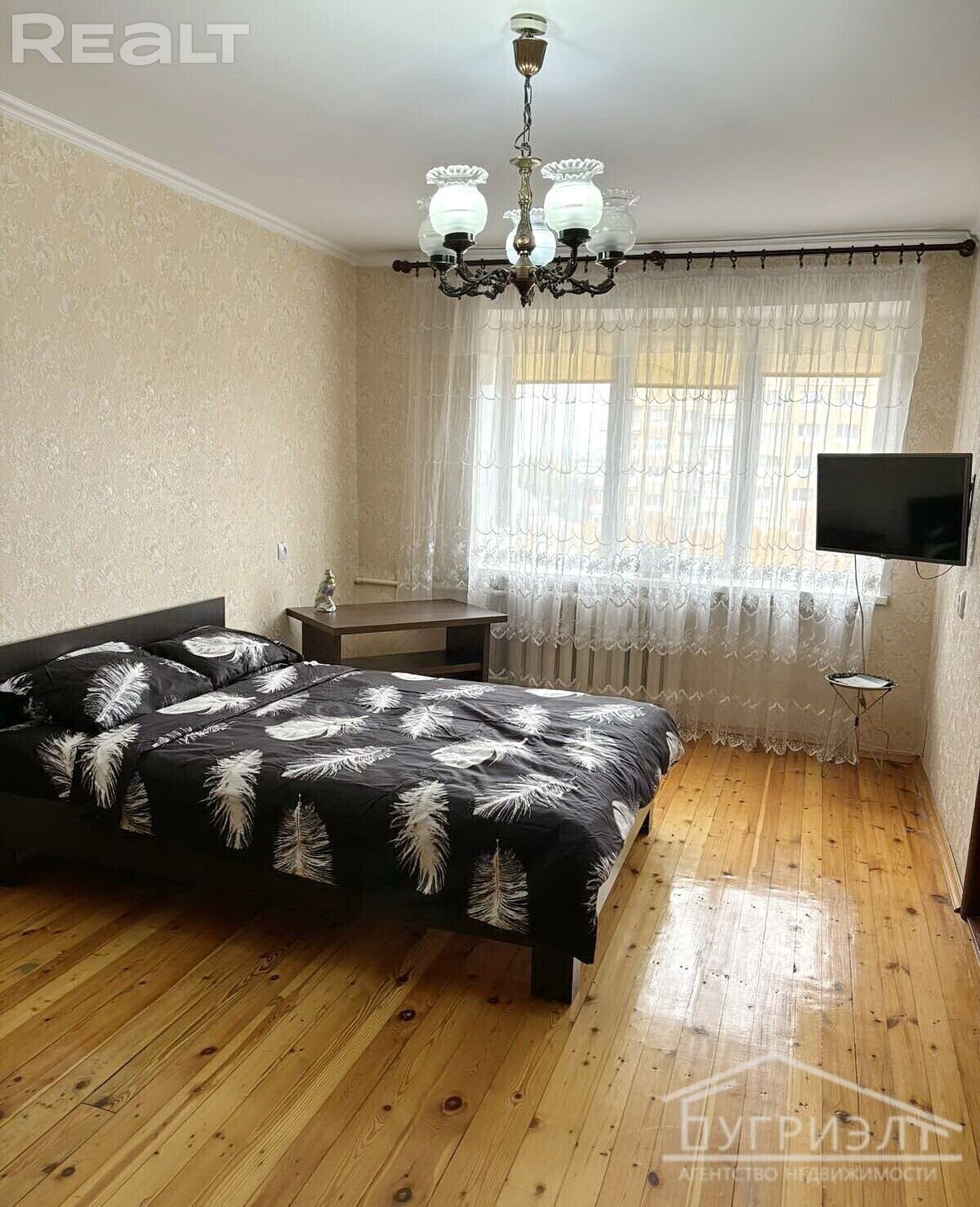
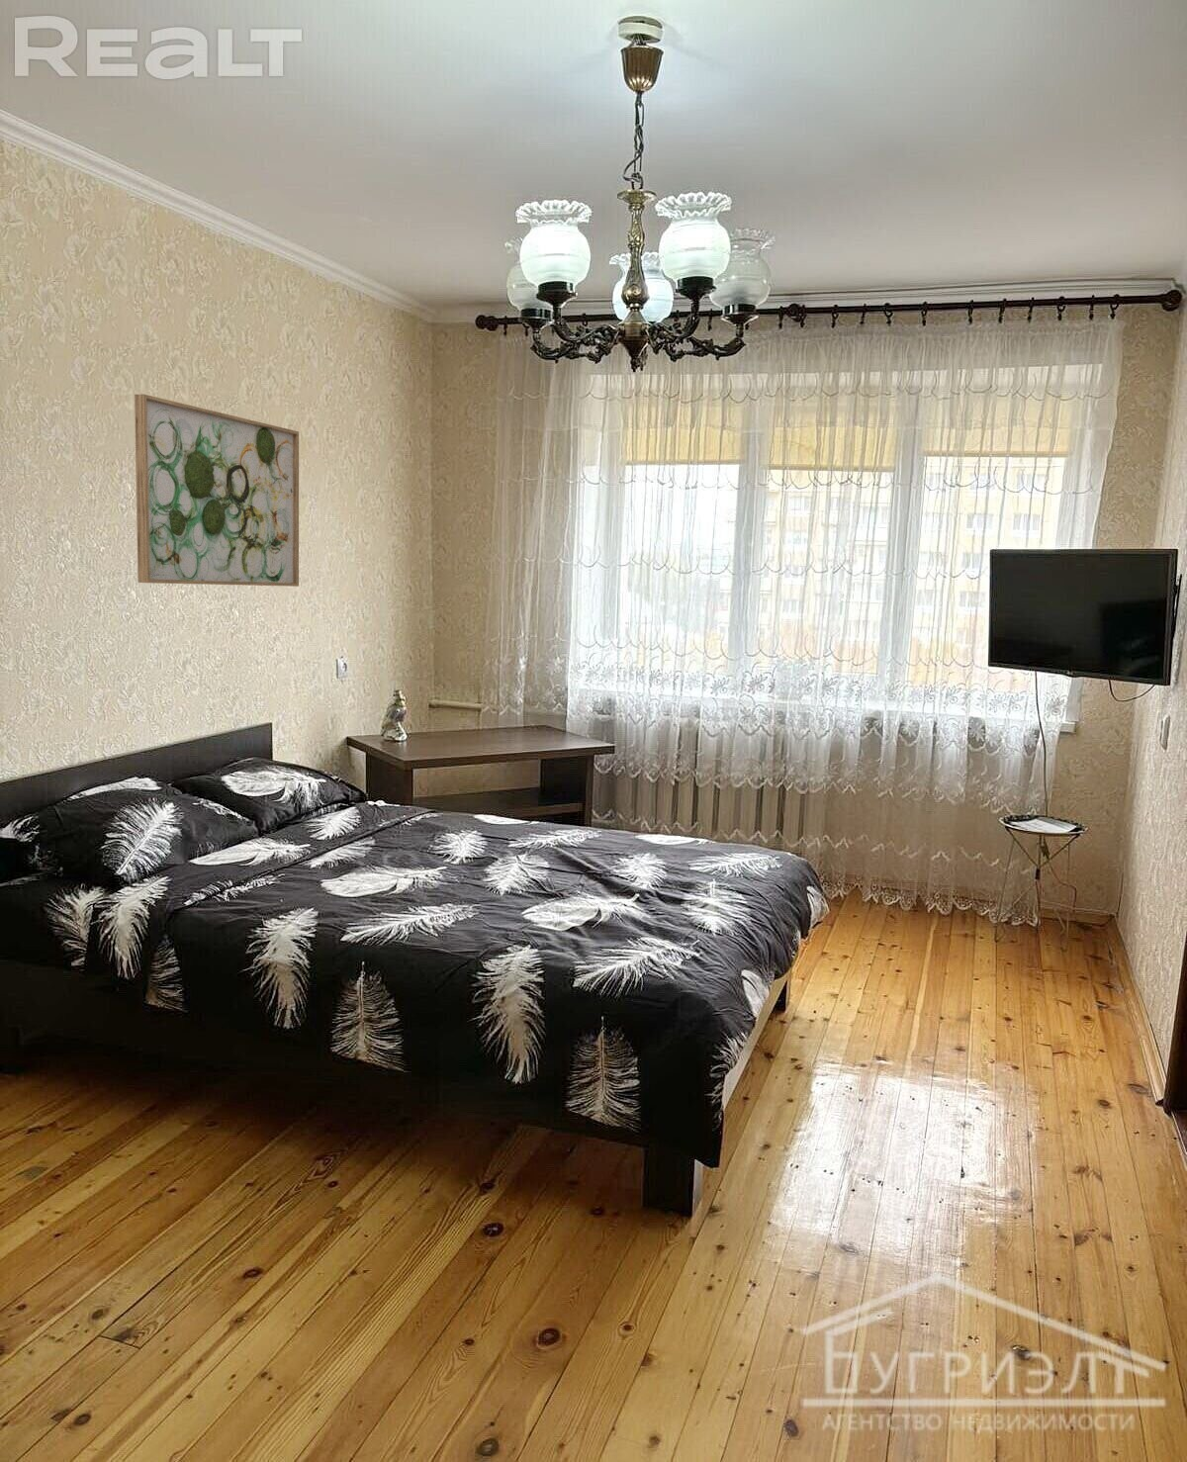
+ wall art (228, 500)
